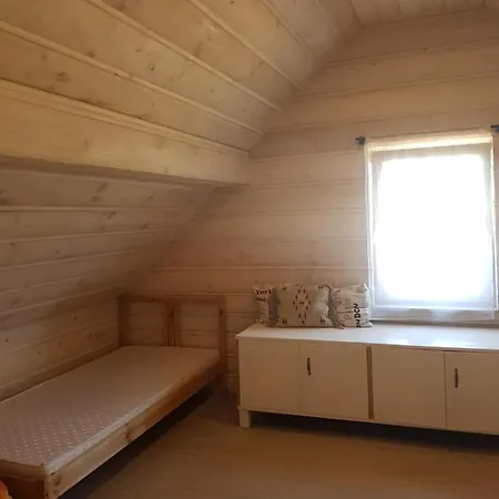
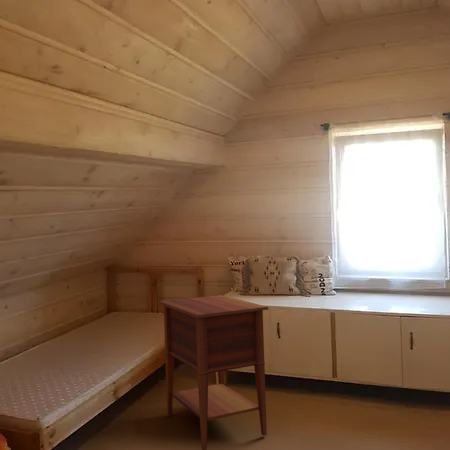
+ nightstand (212, 364)
